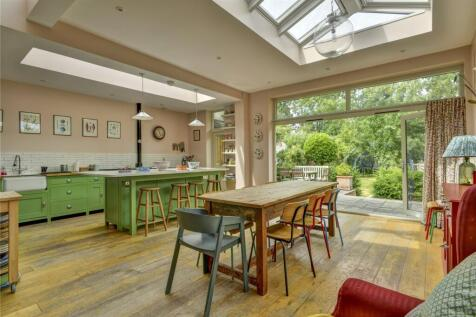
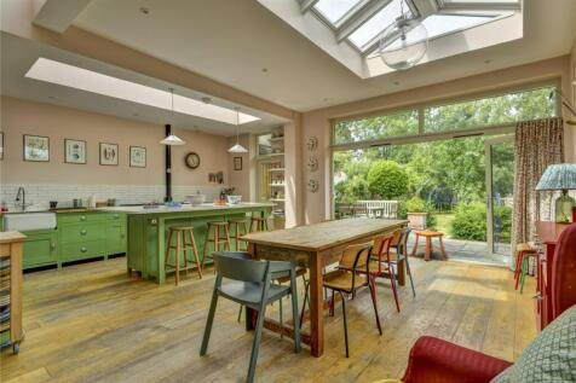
+ stool (428, 244)
